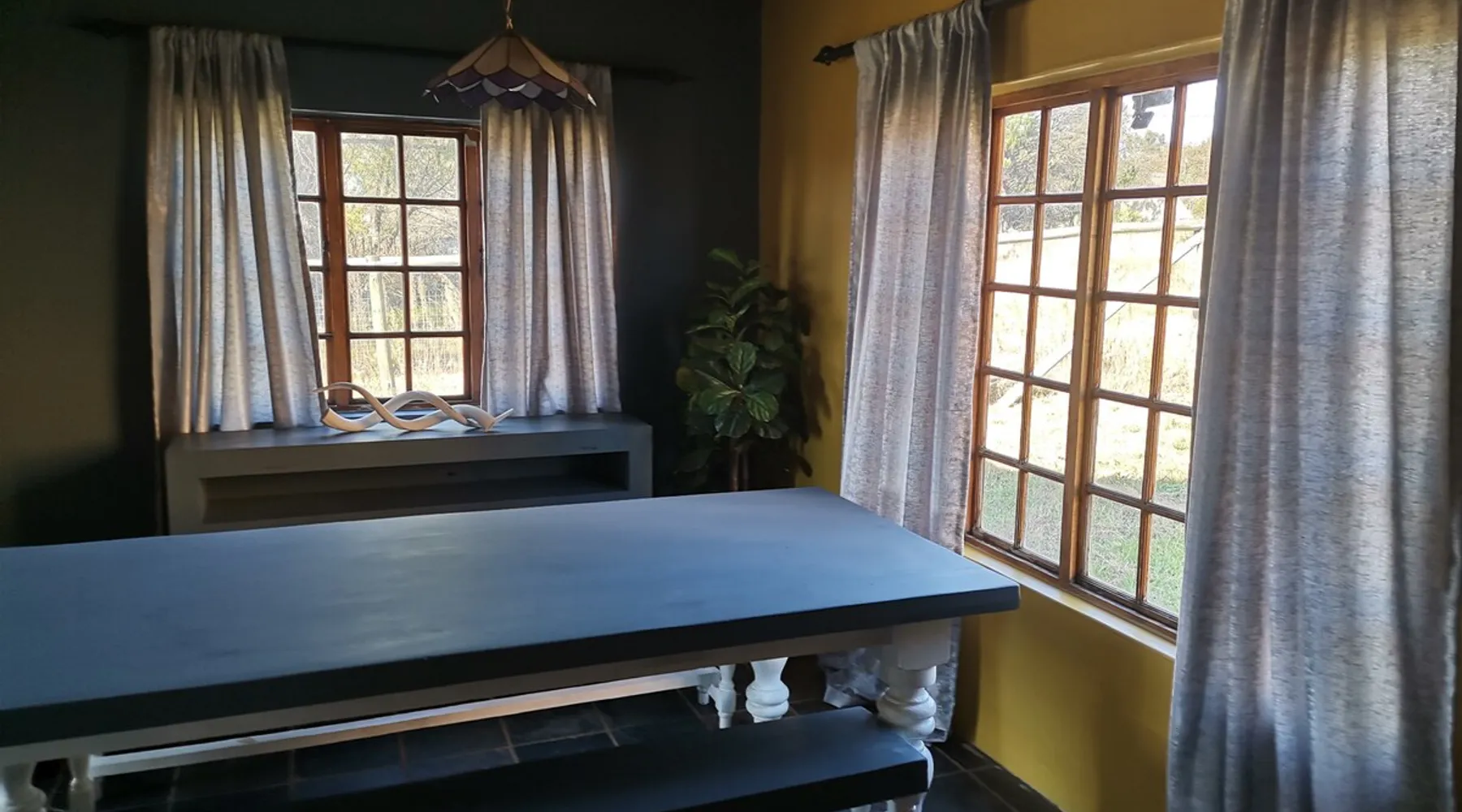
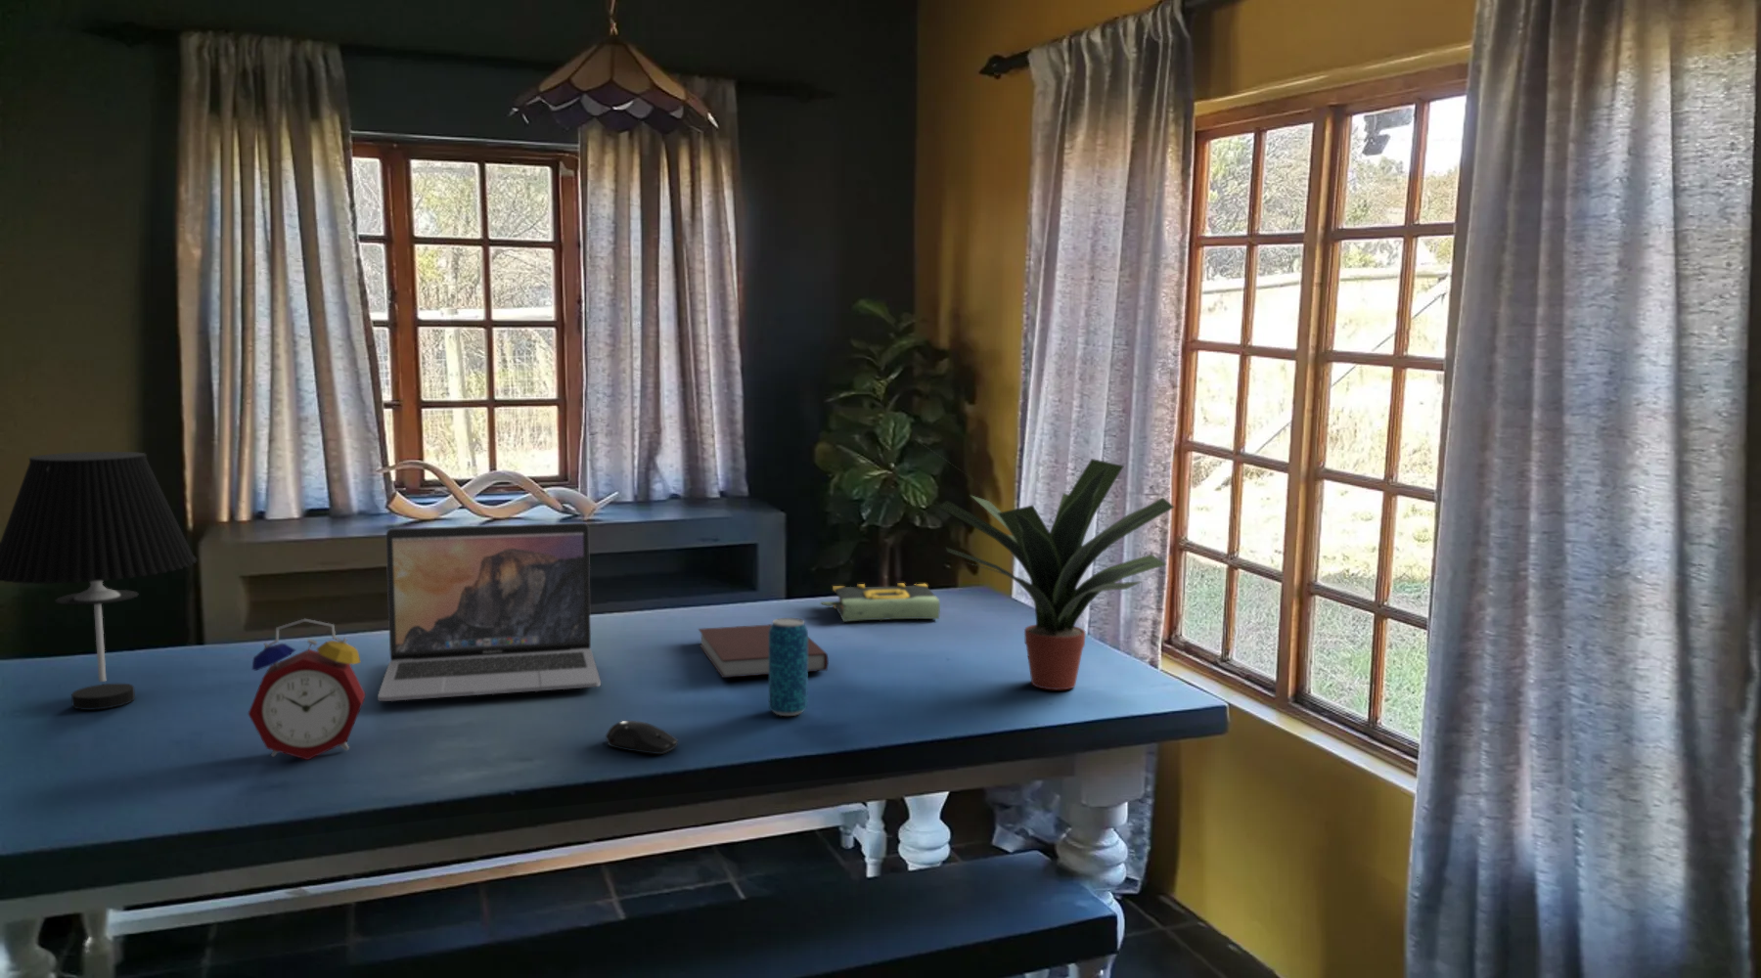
+ book (877, 601)
+ laptop (490, 606)
+ potted plant (1039, 561)
+ beverage can (788, 666)
+ table lamp (96, 581)
+ notebook (760, 648)
+ computer mouse (642, 735)
+ alarm clock (308, 684)
